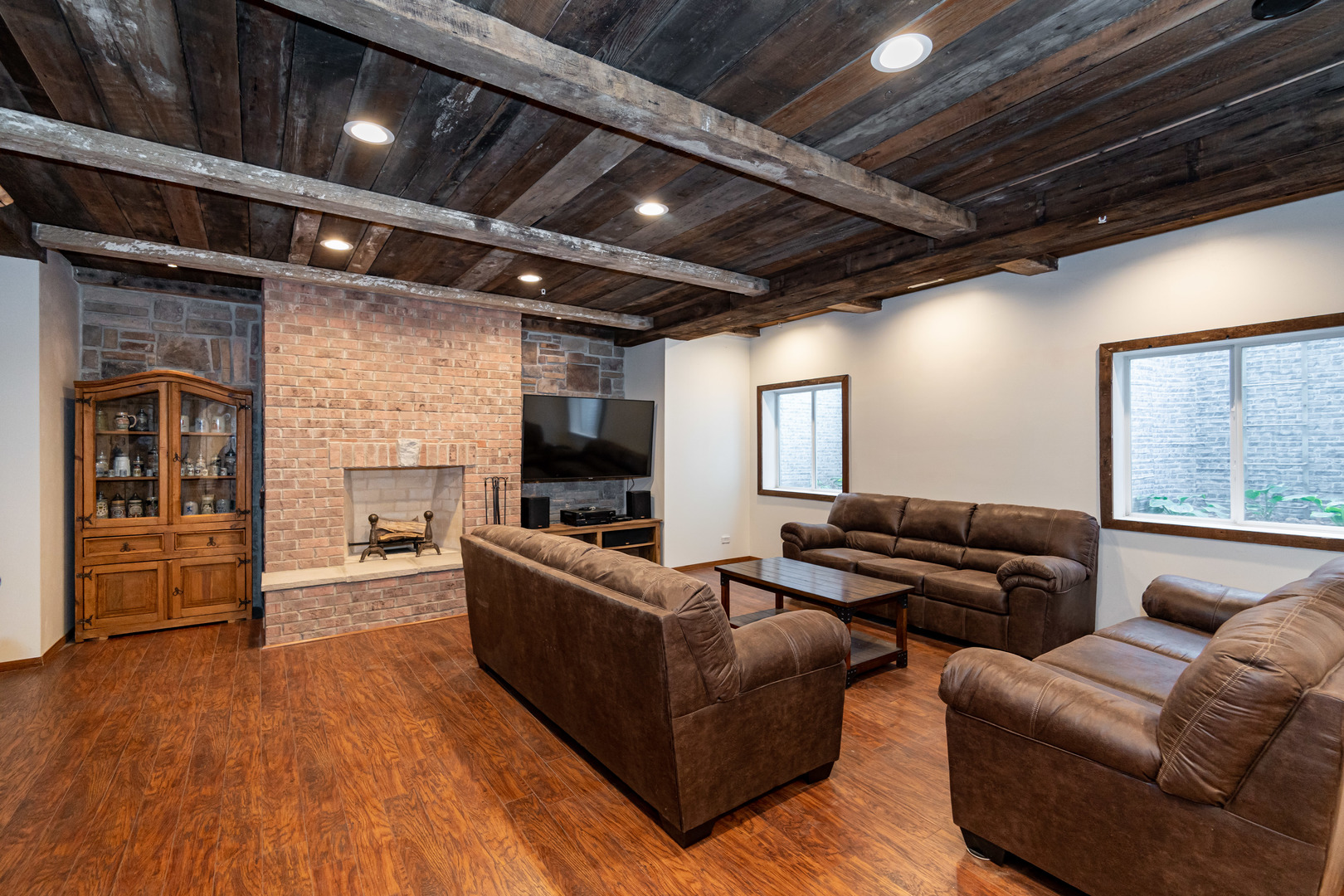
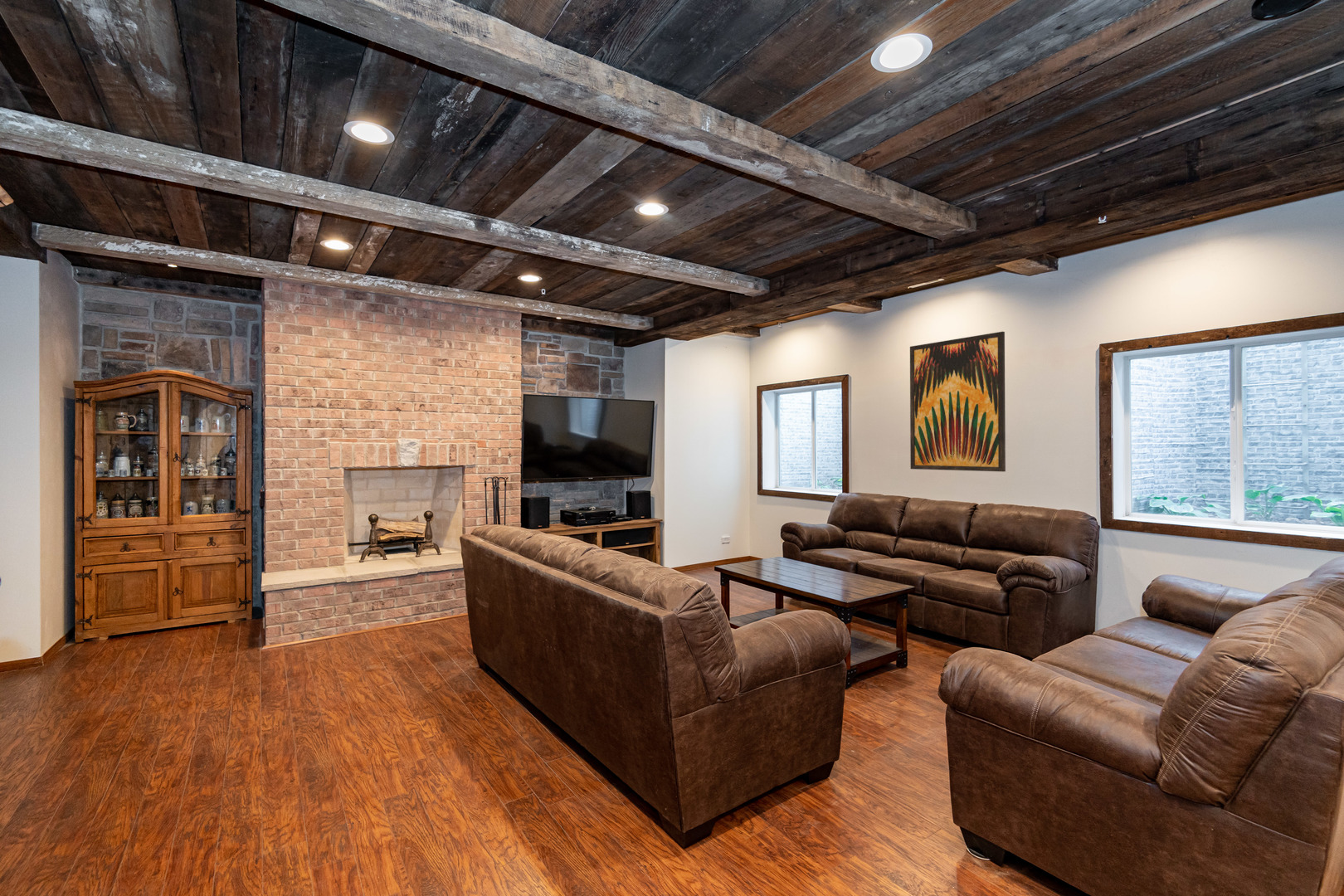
+ wall art (954, 405)
